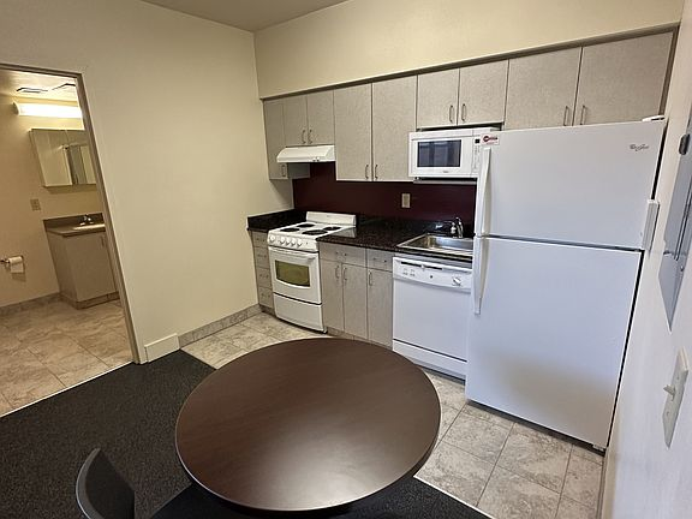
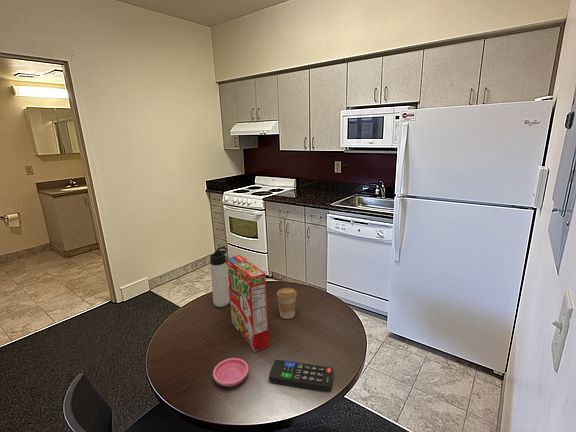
+ cereal box (247, 300)
+ thermos bottle (221, 276)
+ remote control (301, 374)
+ saucer (231, 373)
+ coffee cup (287, 302)
